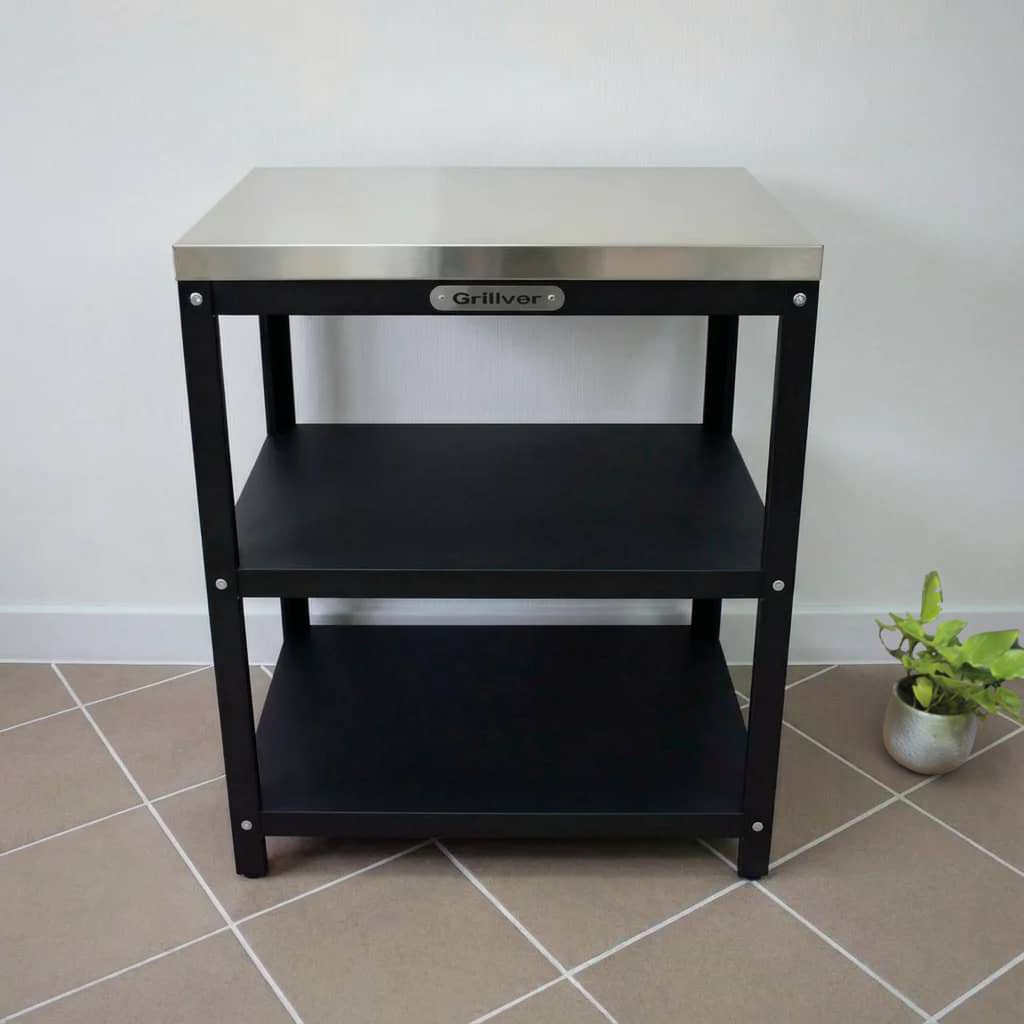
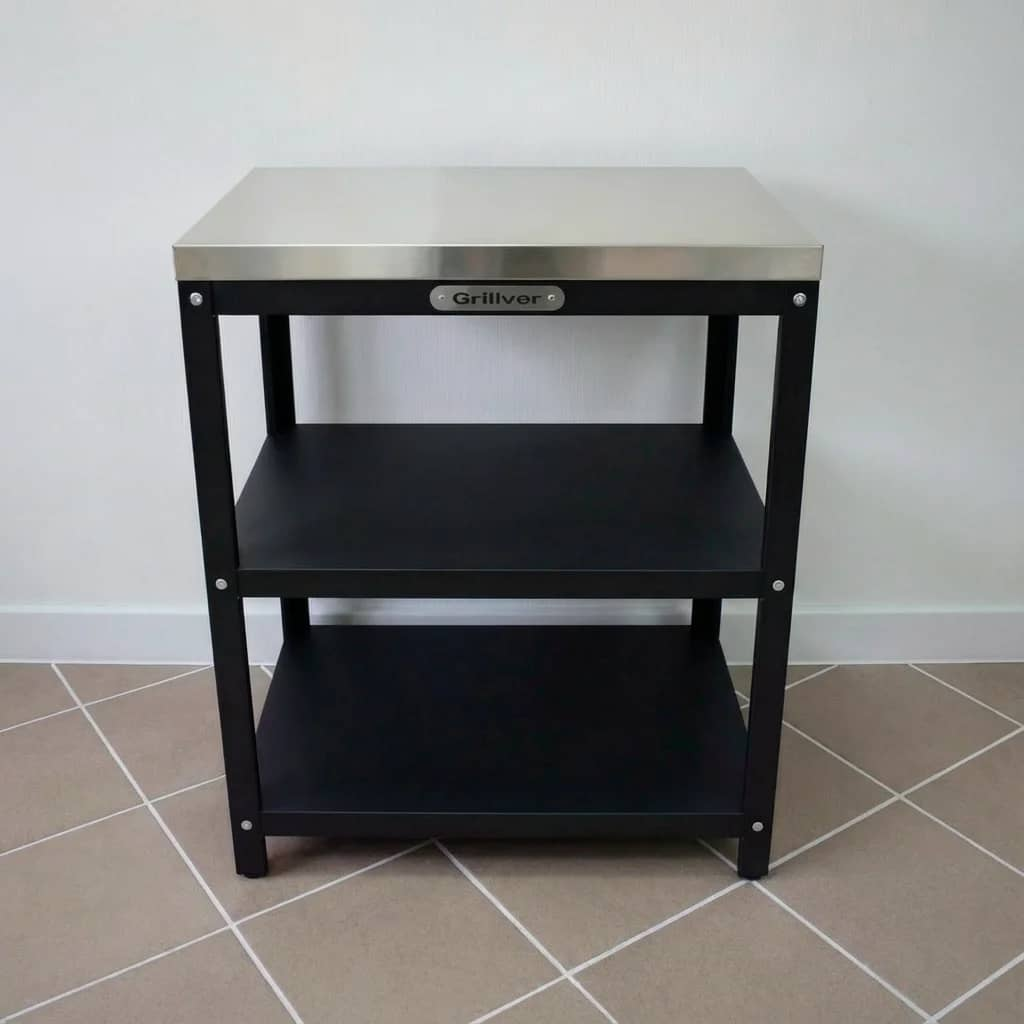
- potted plant (950, 688)
